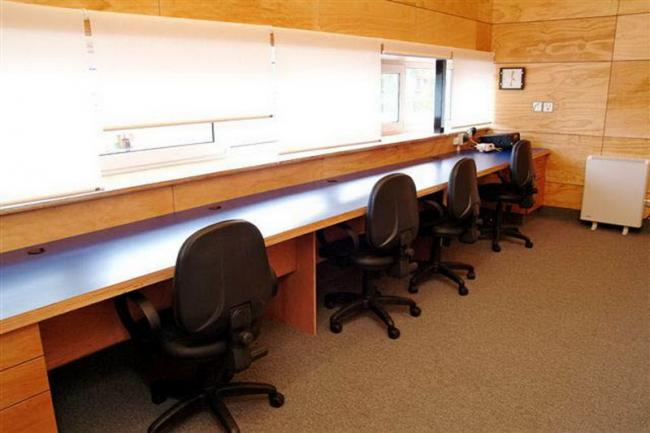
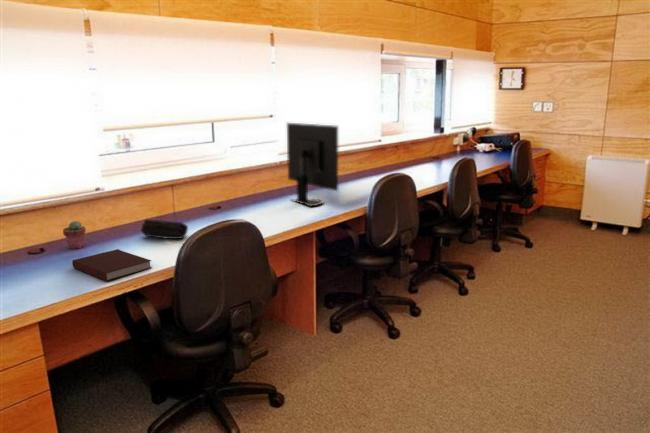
+ notebook (112, 264)
+ potted succulent (74, 233)
+ pencil case (163, 227)
+ monitor (308, 163)
